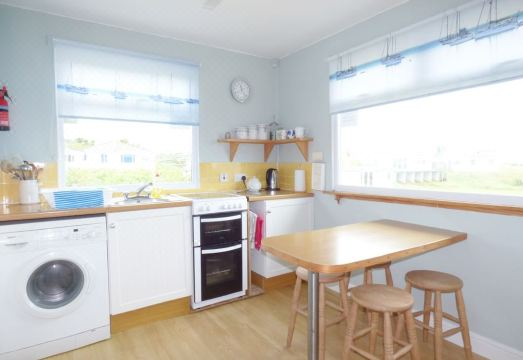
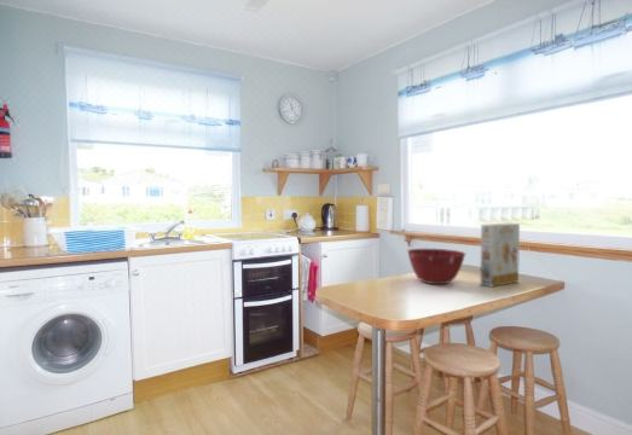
+ mixing bowl (435, 266)
+ cereal box (499, 253)
